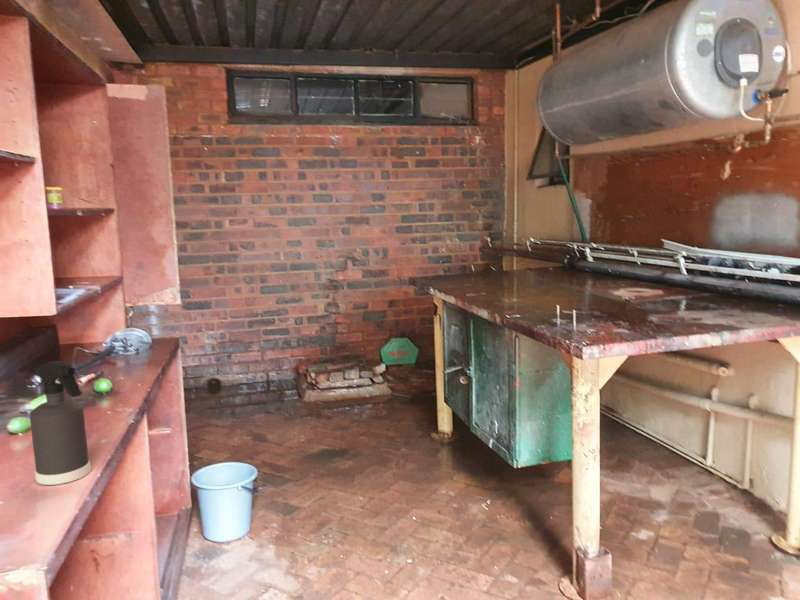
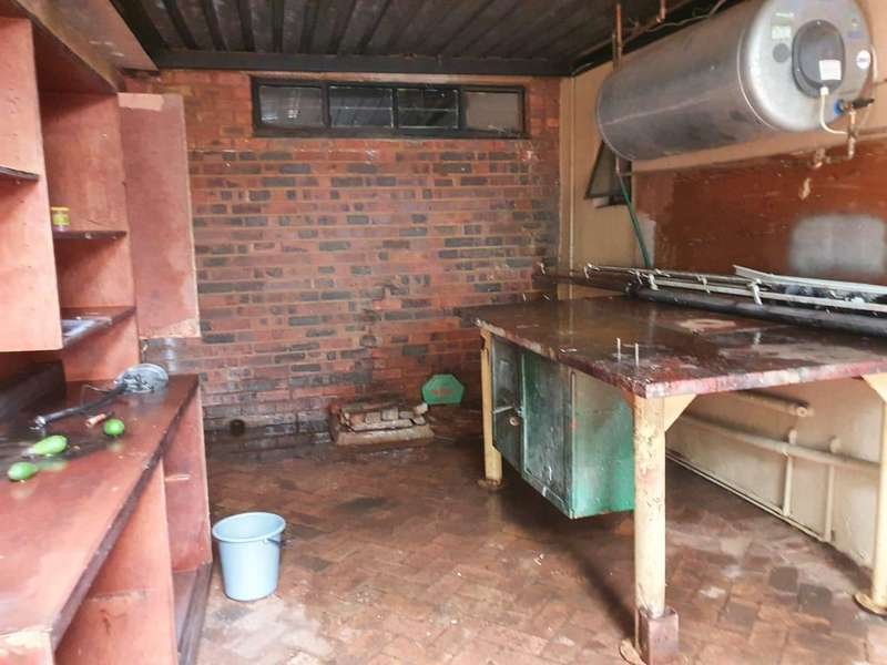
- spray bottle (60, 419)
